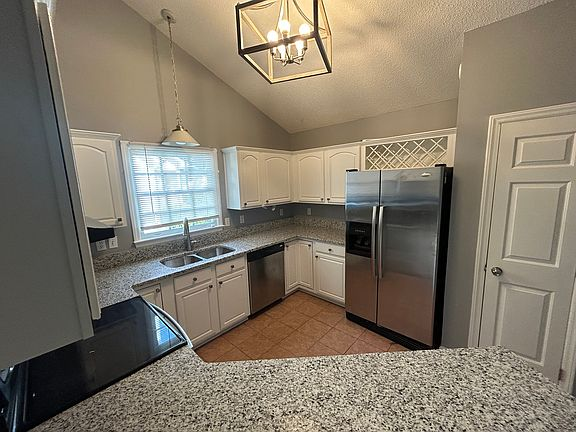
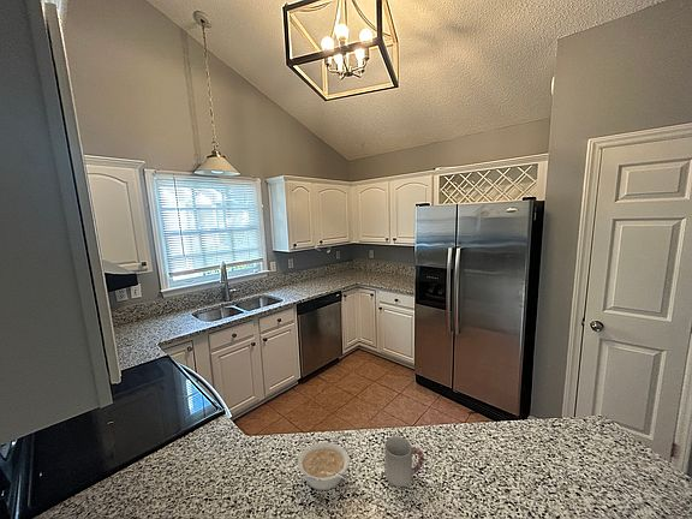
+ legume (326, 466)
+ cup (404, 460)
